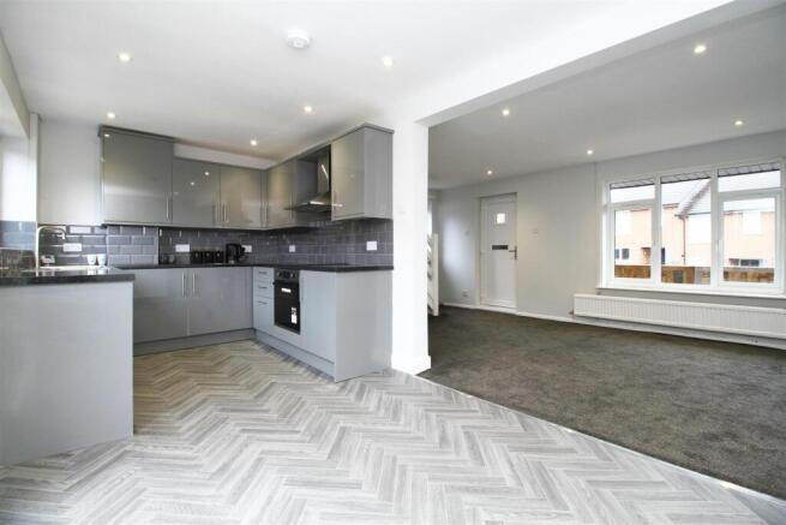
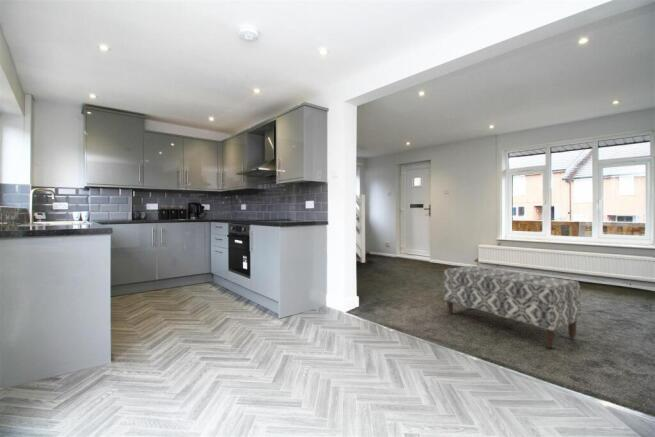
+ bench (504, 299)
